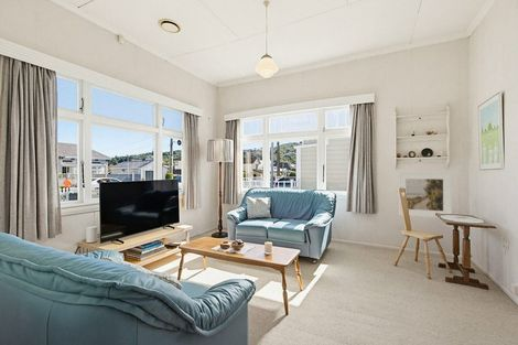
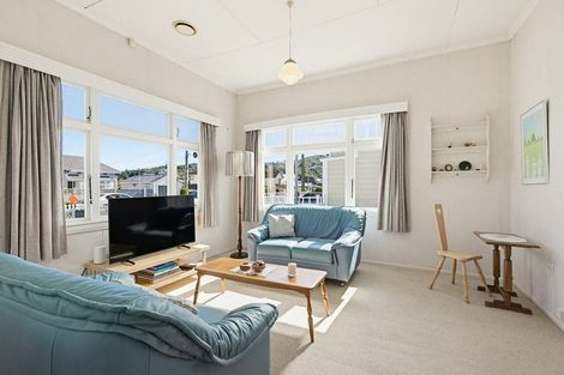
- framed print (423, 194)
